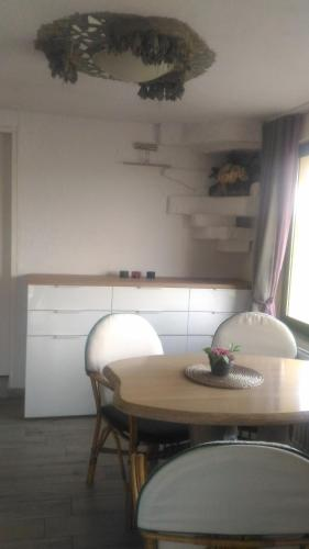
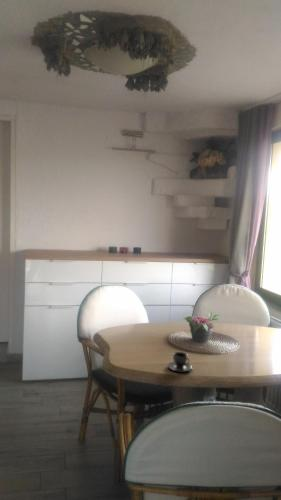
+ teacup (179, 361)
